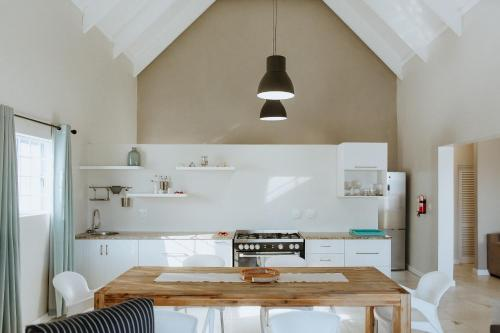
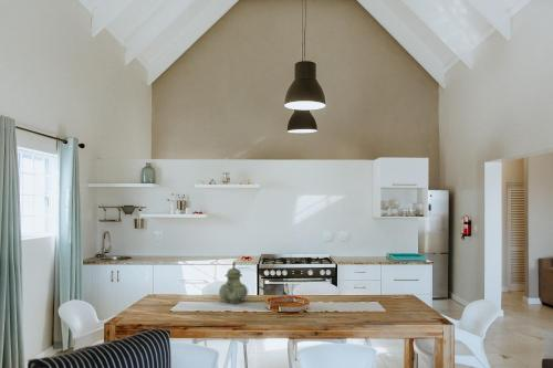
+ teapot (232, 282)
